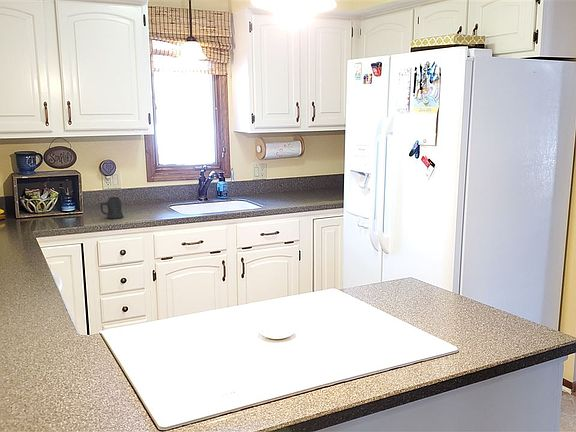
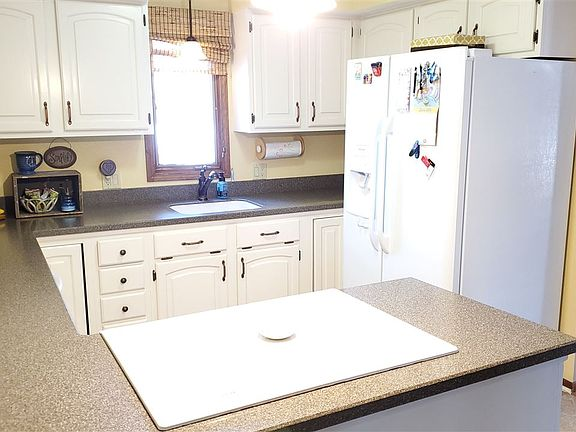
- mug (111, 207)
